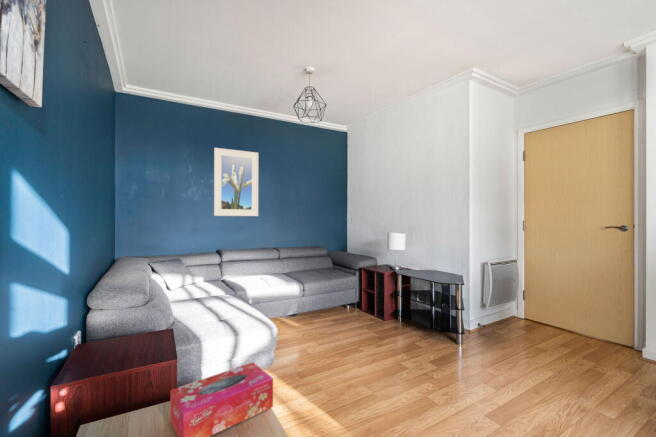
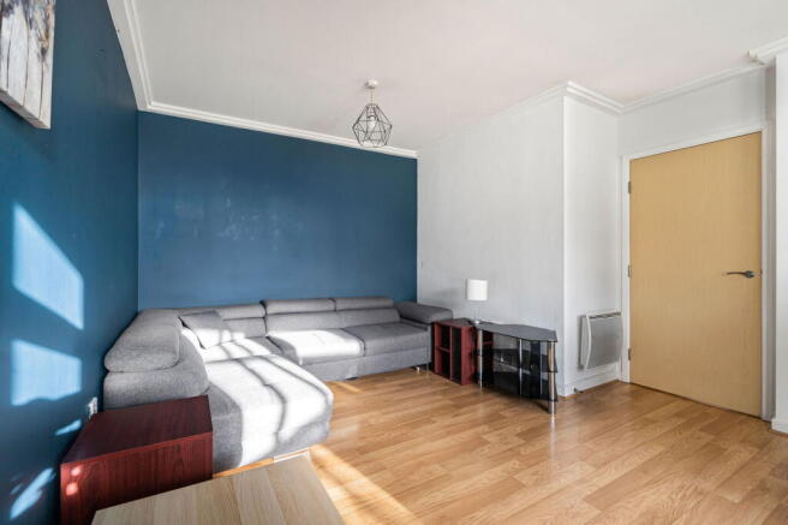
- tissue box (223, 398)
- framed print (236, 183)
